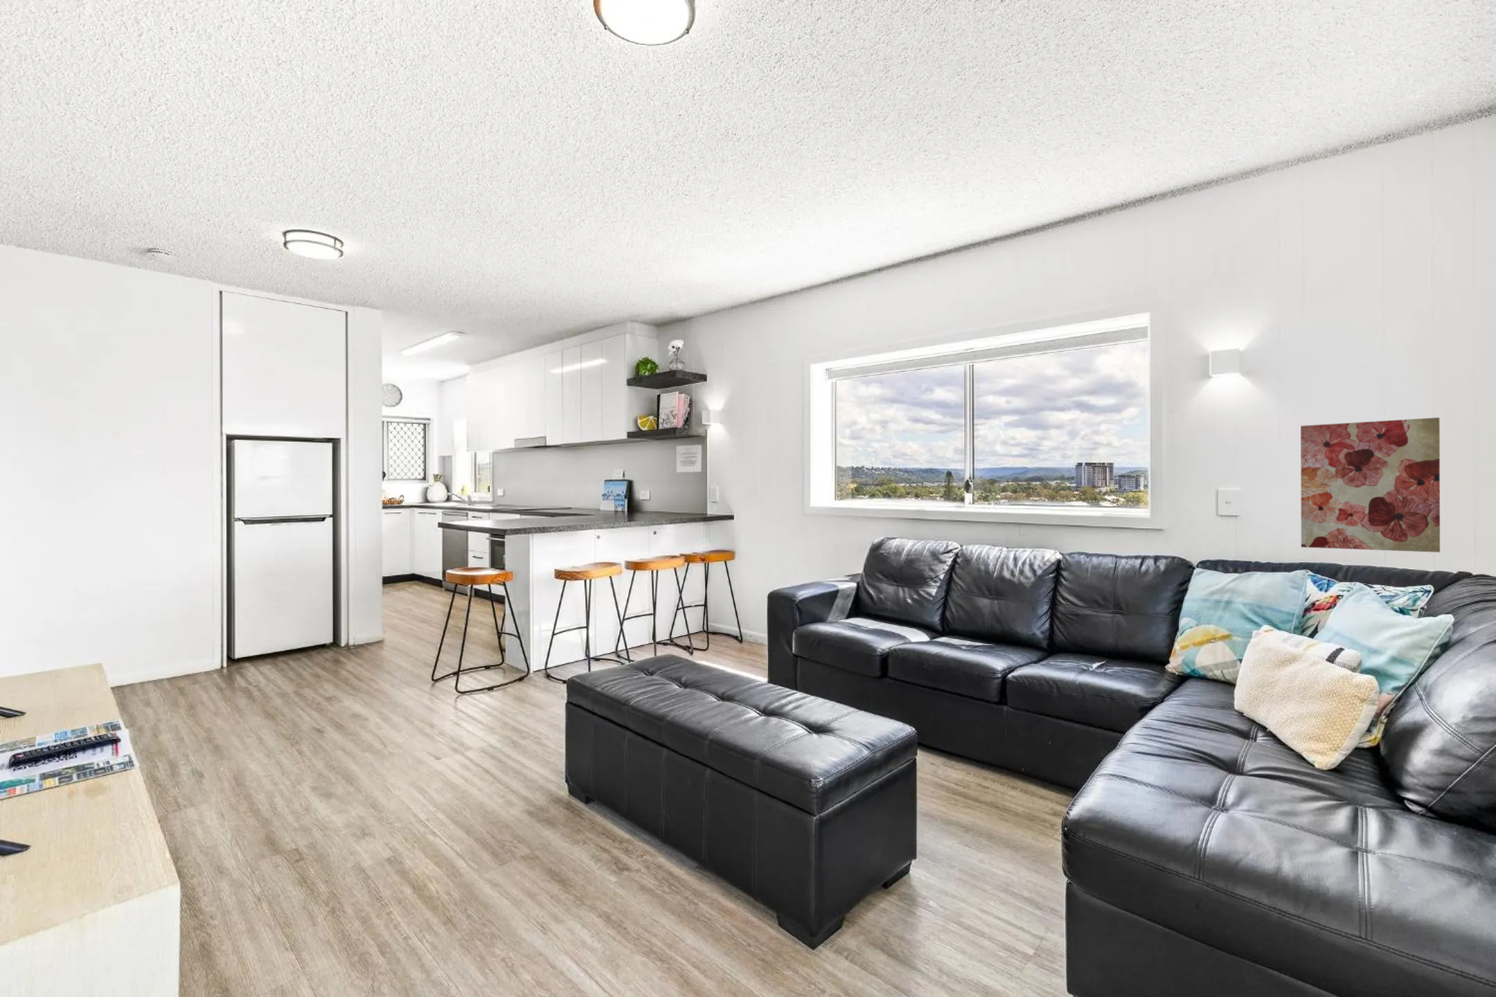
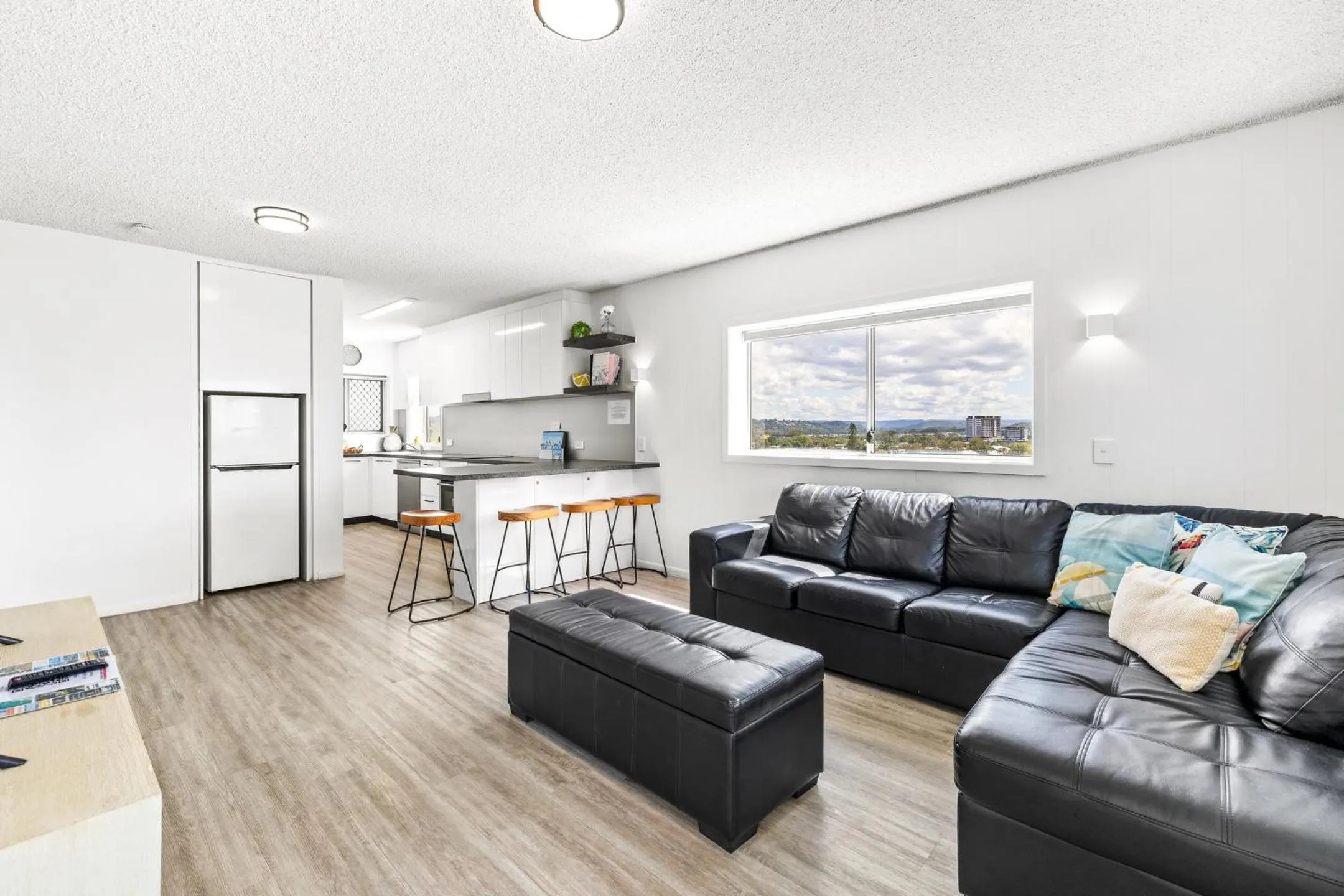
- wall art (1367, 485)
